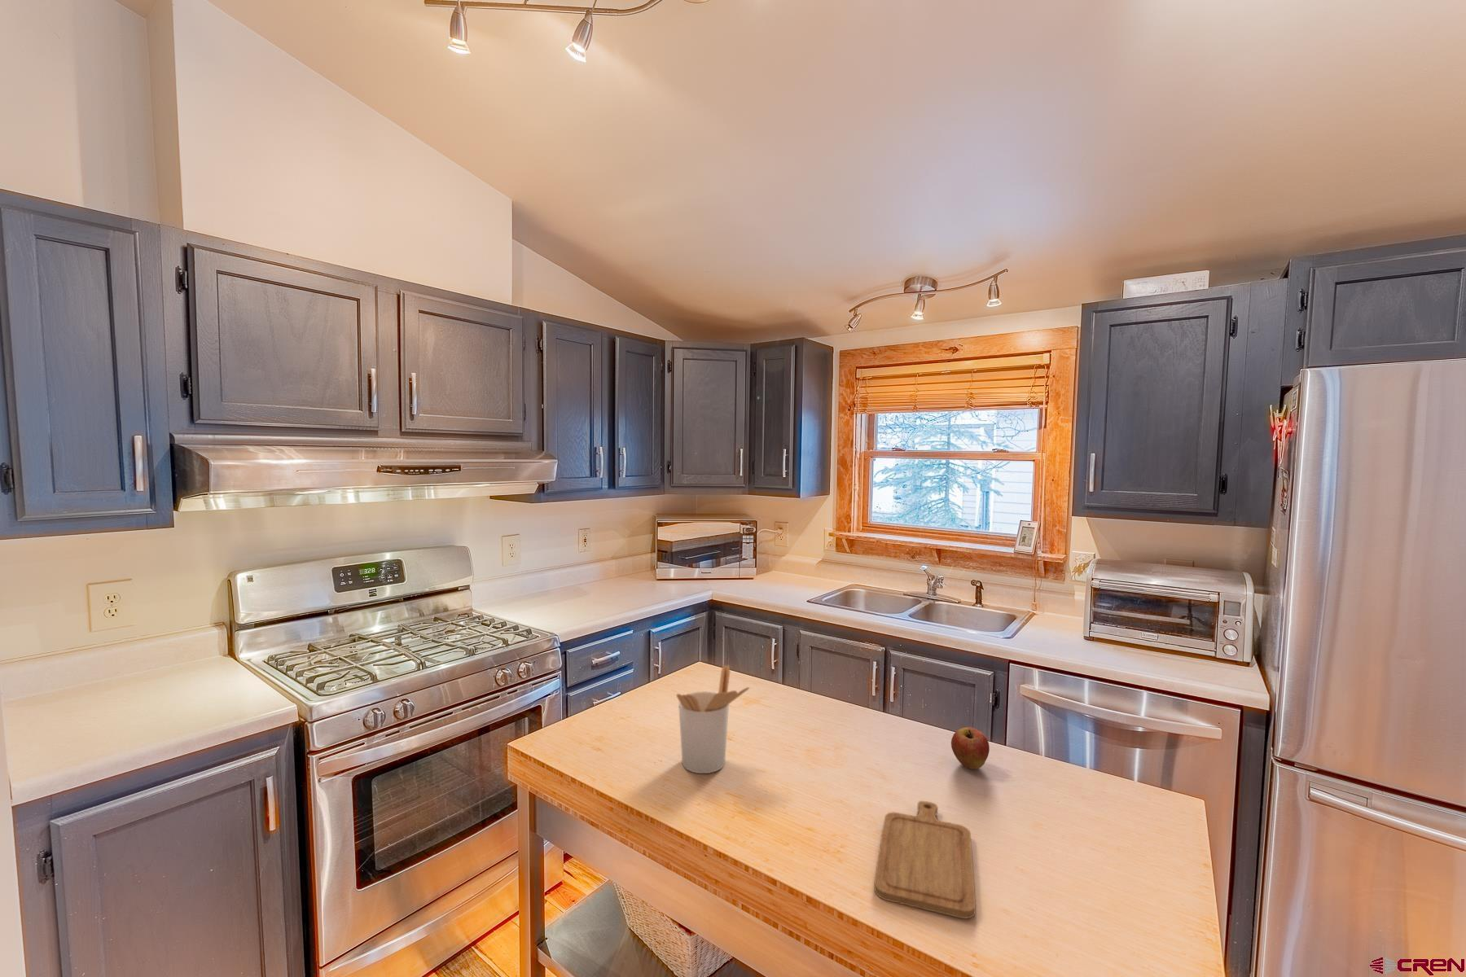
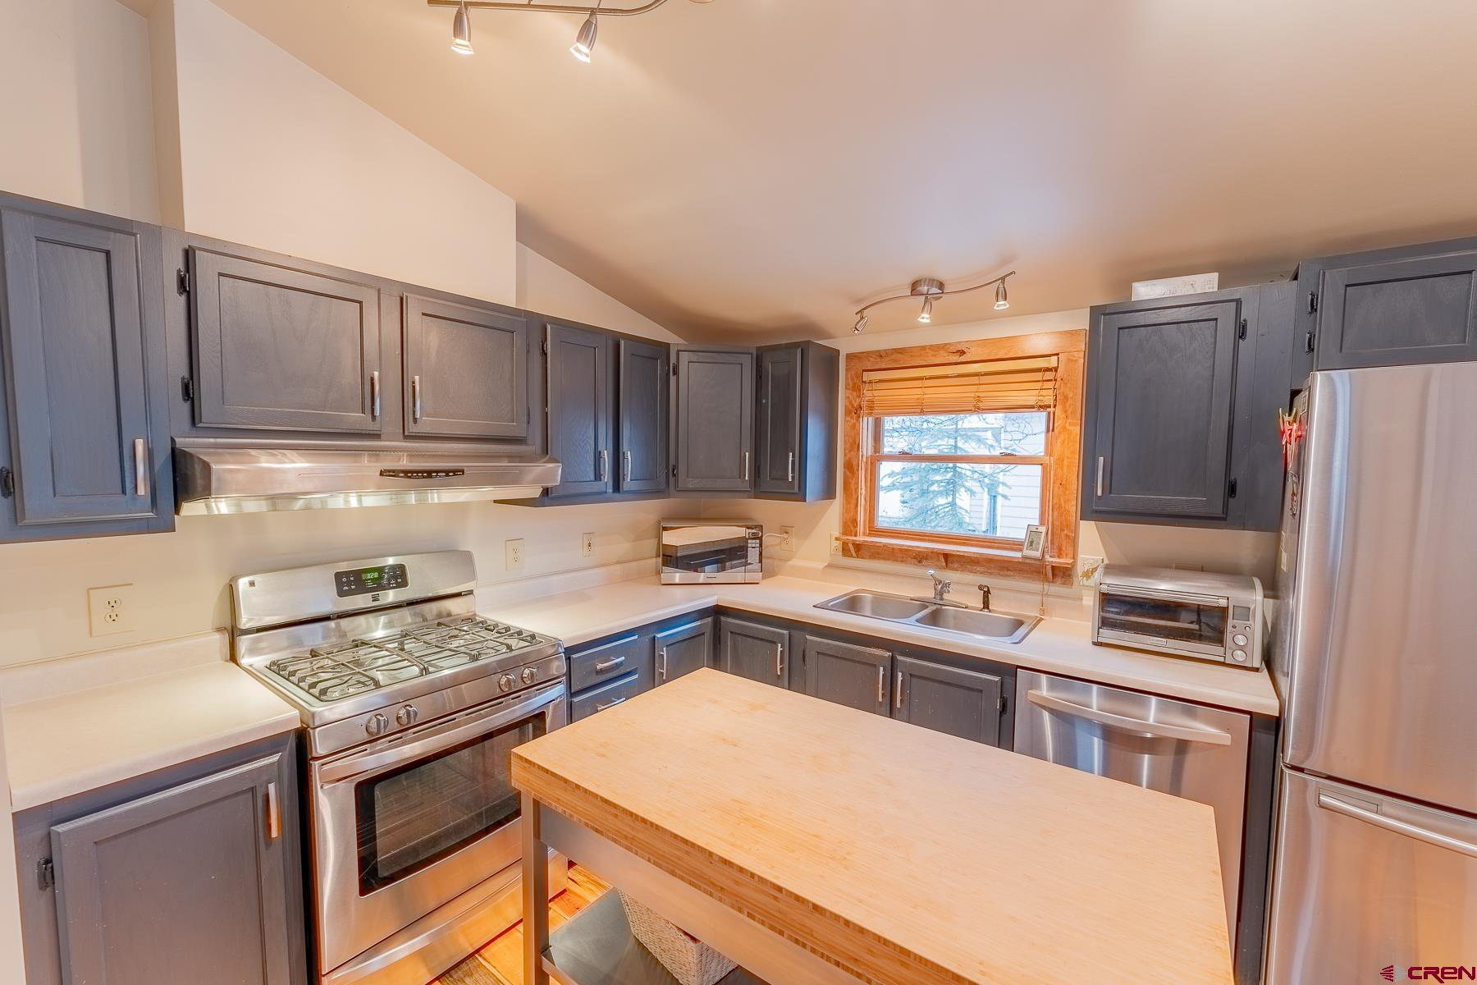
- fruit (970, 746)
- chopping board (925, 848)
- utensil holder (712, 722)
